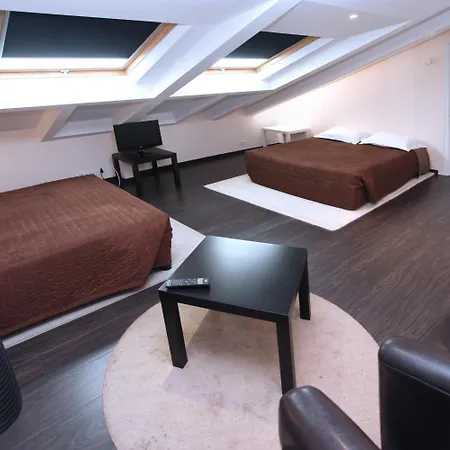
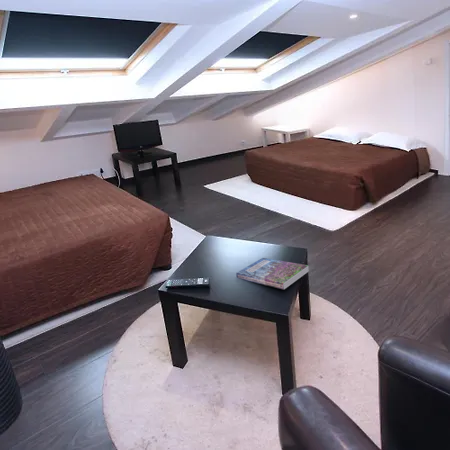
+ book (272, 272)
